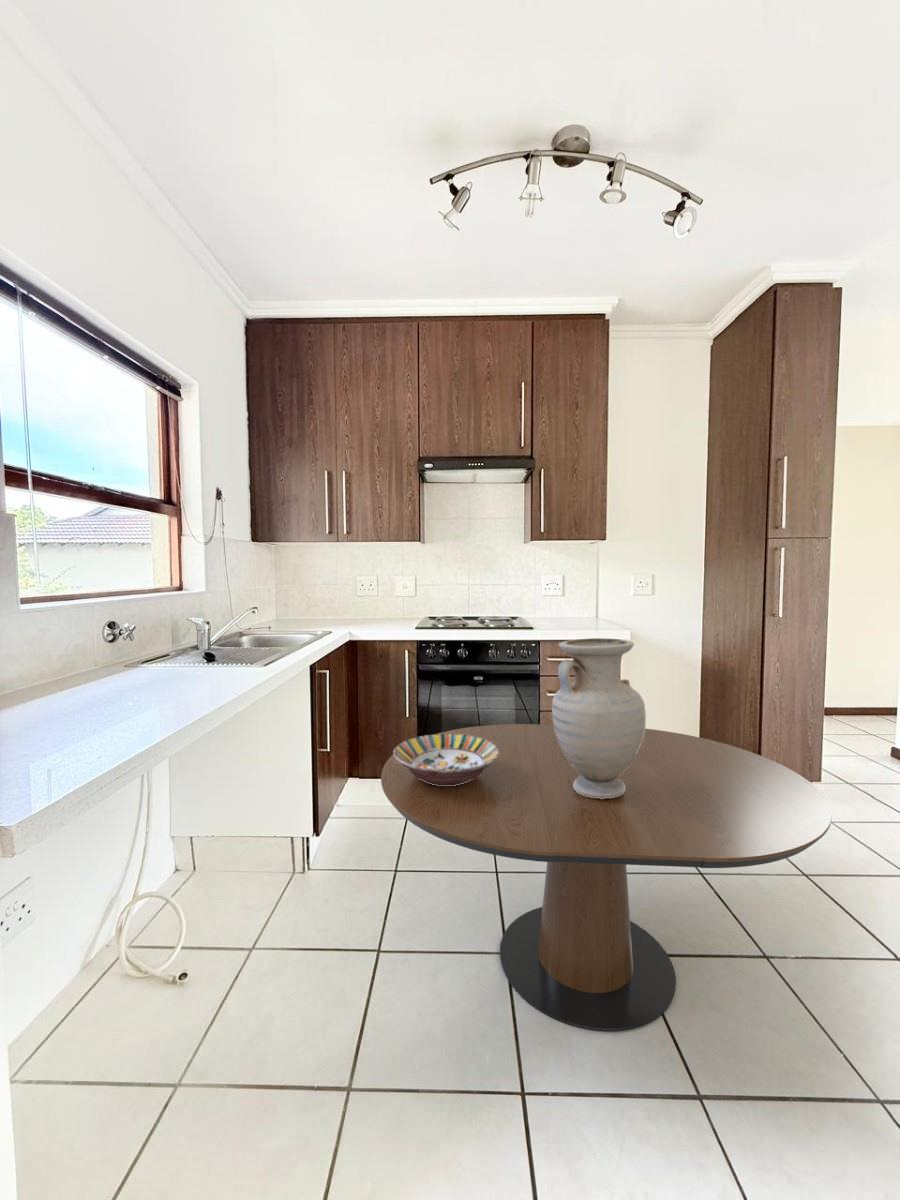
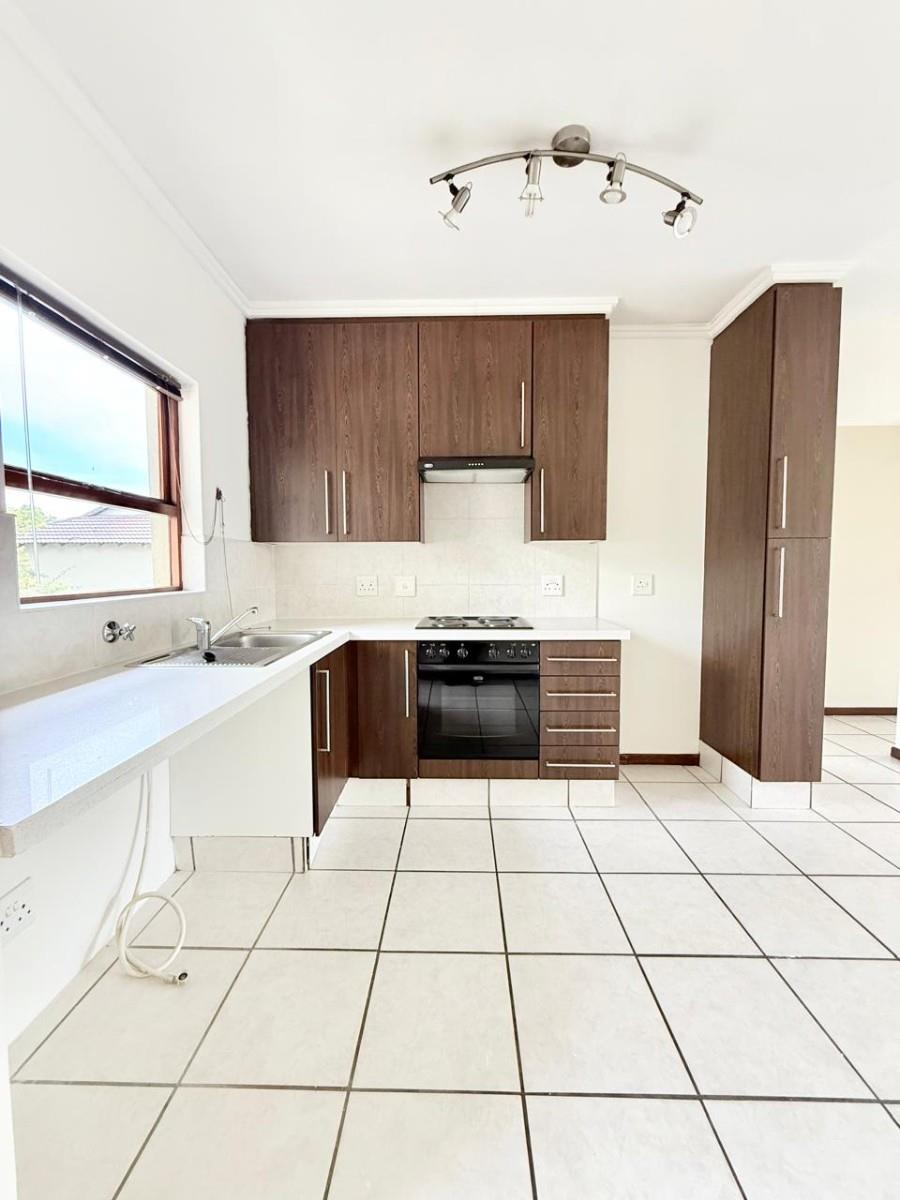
- vase (597, 715)
- serving bowl (446, 762)
- dining table (591, 881)
